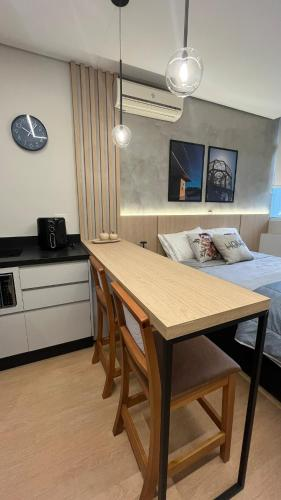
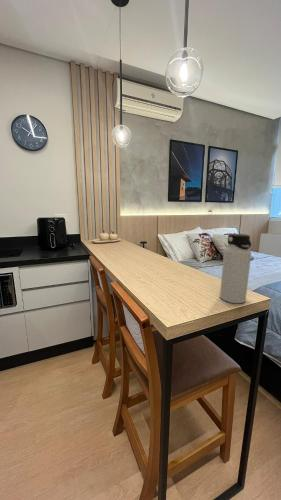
+ water bottle (235, 267)
